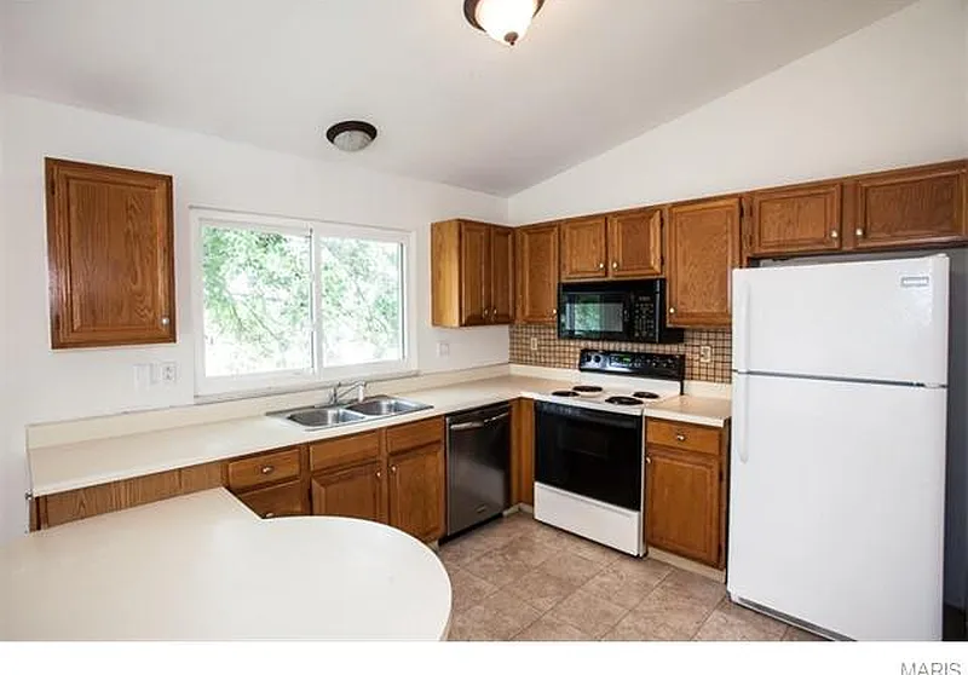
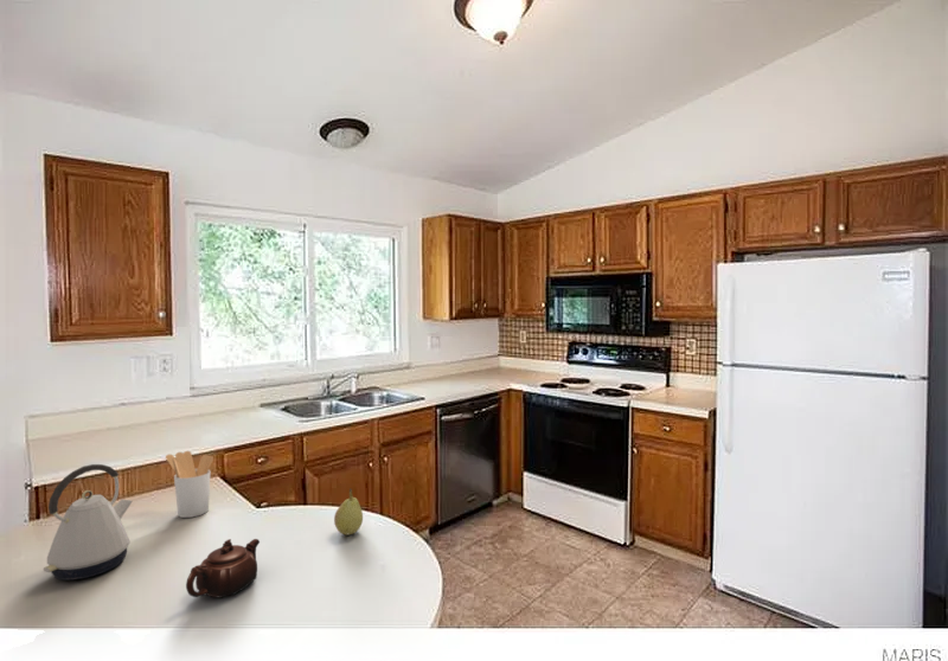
+ kettle (91, 515)
+ teapot (225, 564)
+ fruit (348, 509)
+ utensil holder (187, 481)
